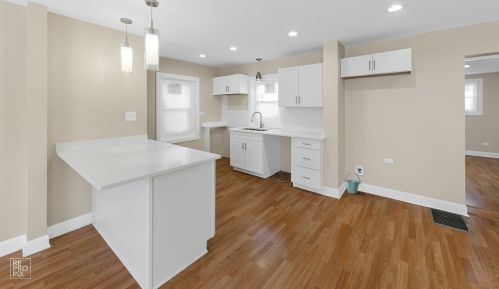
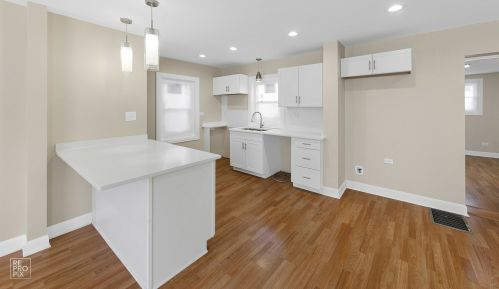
- bucket (352, 183)
